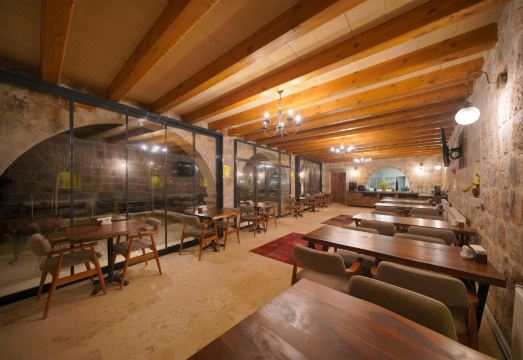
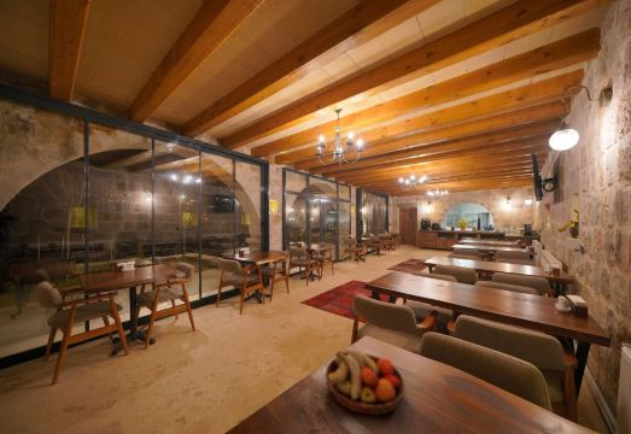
+ fruit bowl (363, 373)
